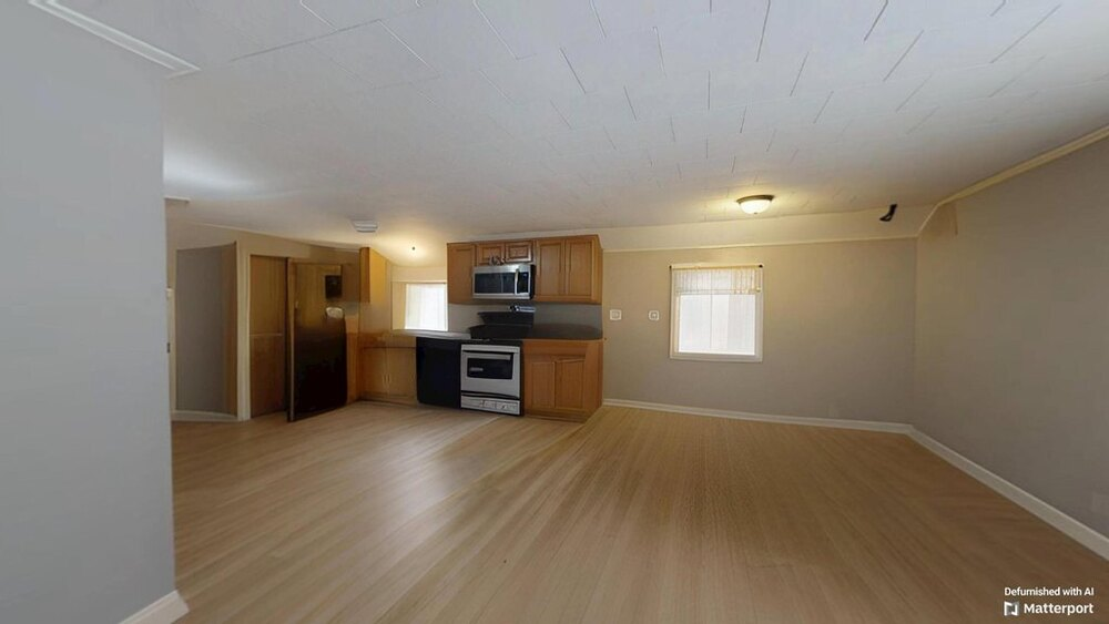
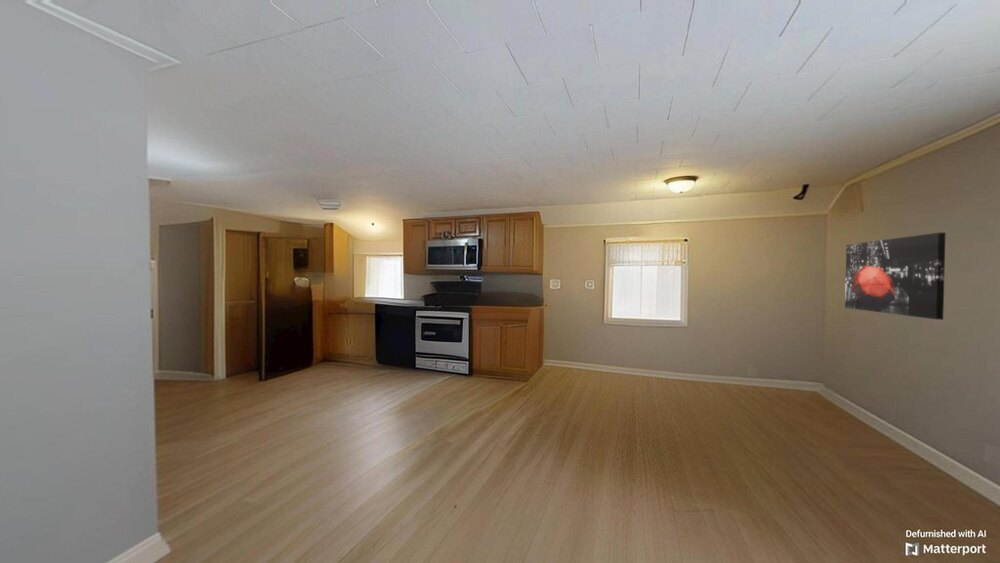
+ wall art (887, 276)
